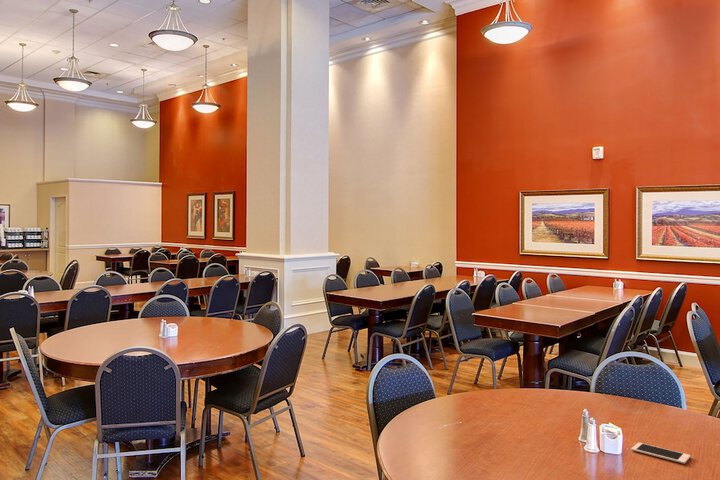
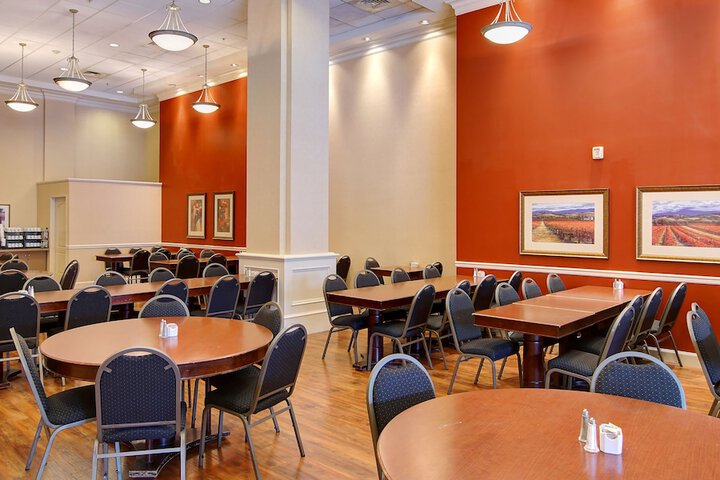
- cell phone (660, 452)
